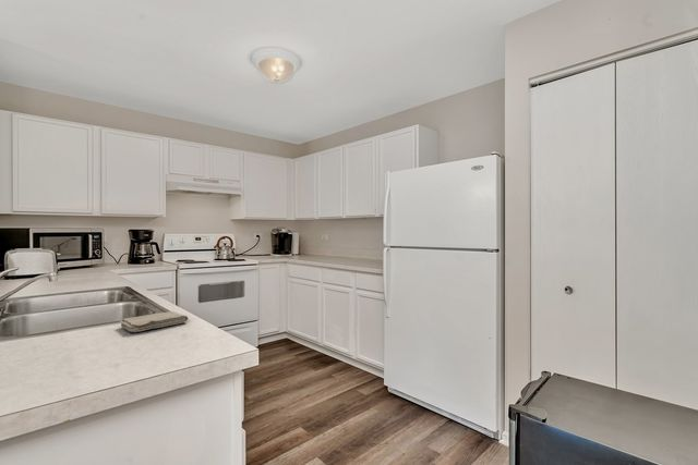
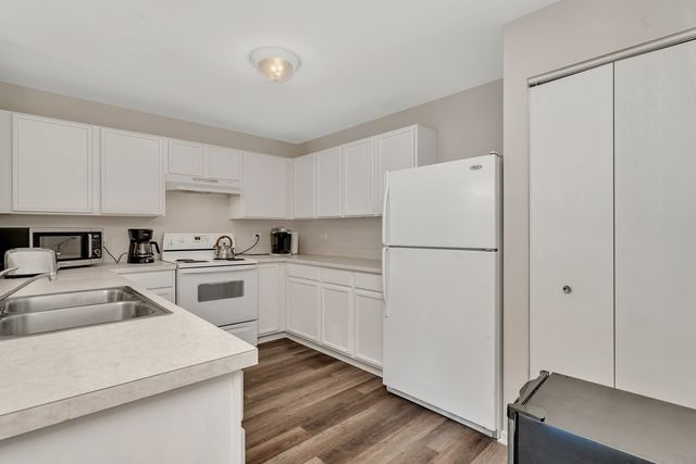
- washcloth (154, 320)
